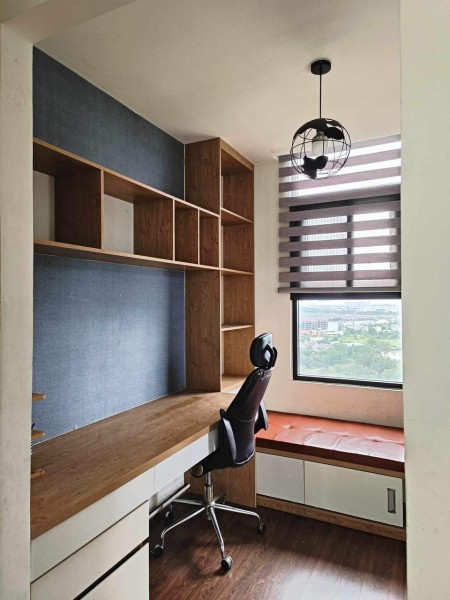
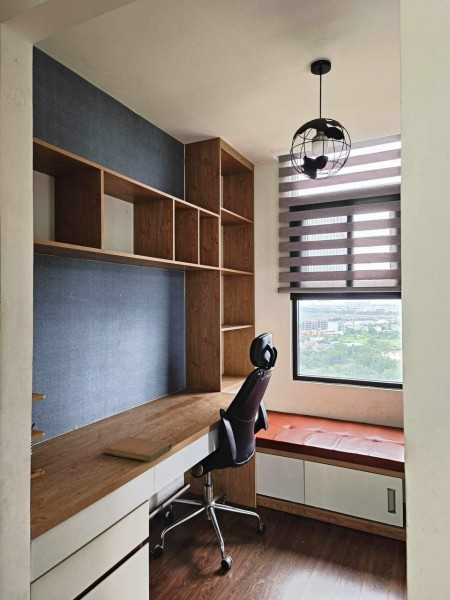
+ notebook (138, 448)
